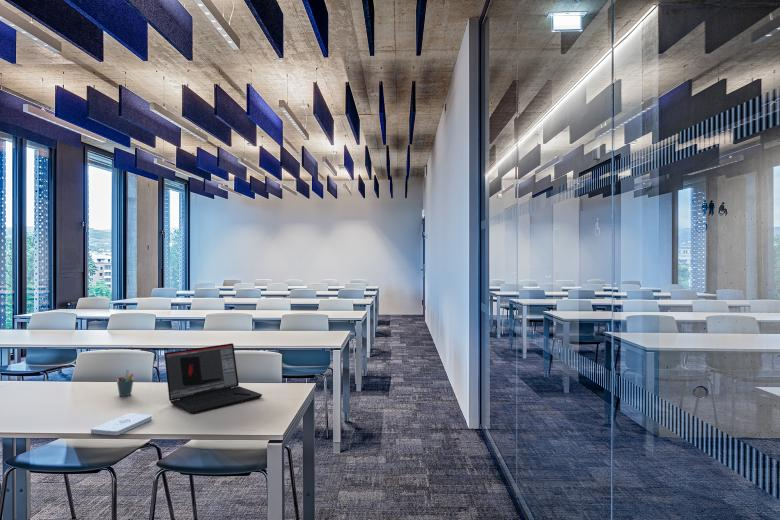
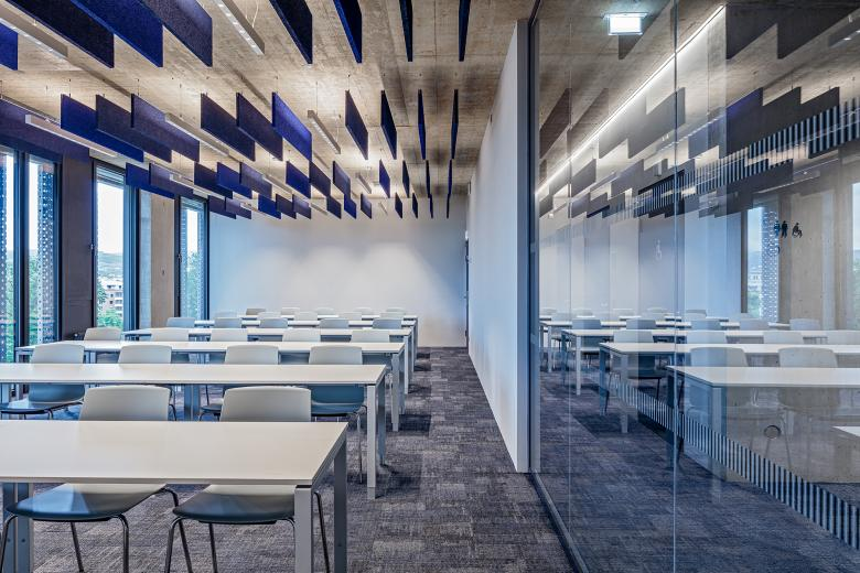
- pen holder (125, 383)
- notepad (123, 423)
- laptop (214, 375)
